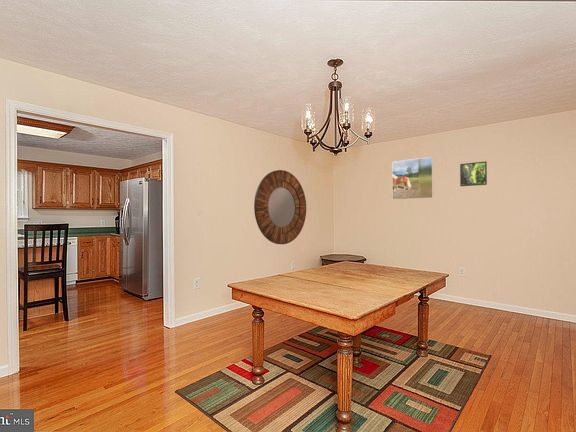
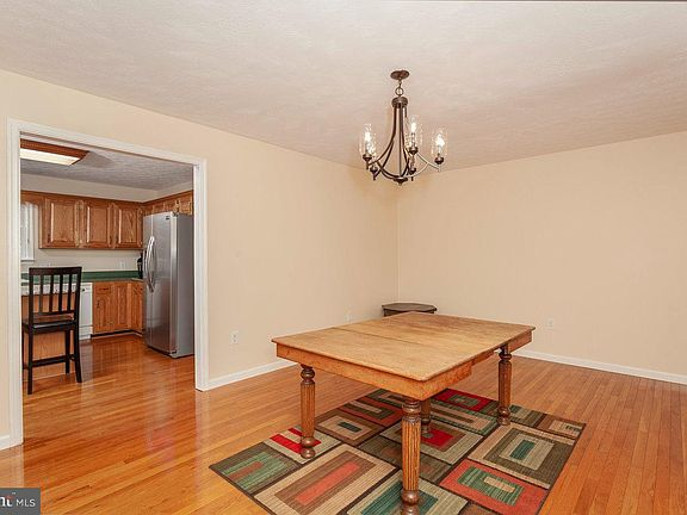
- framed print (411, 179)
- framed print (473, 174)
- home mirror (282, 207)
